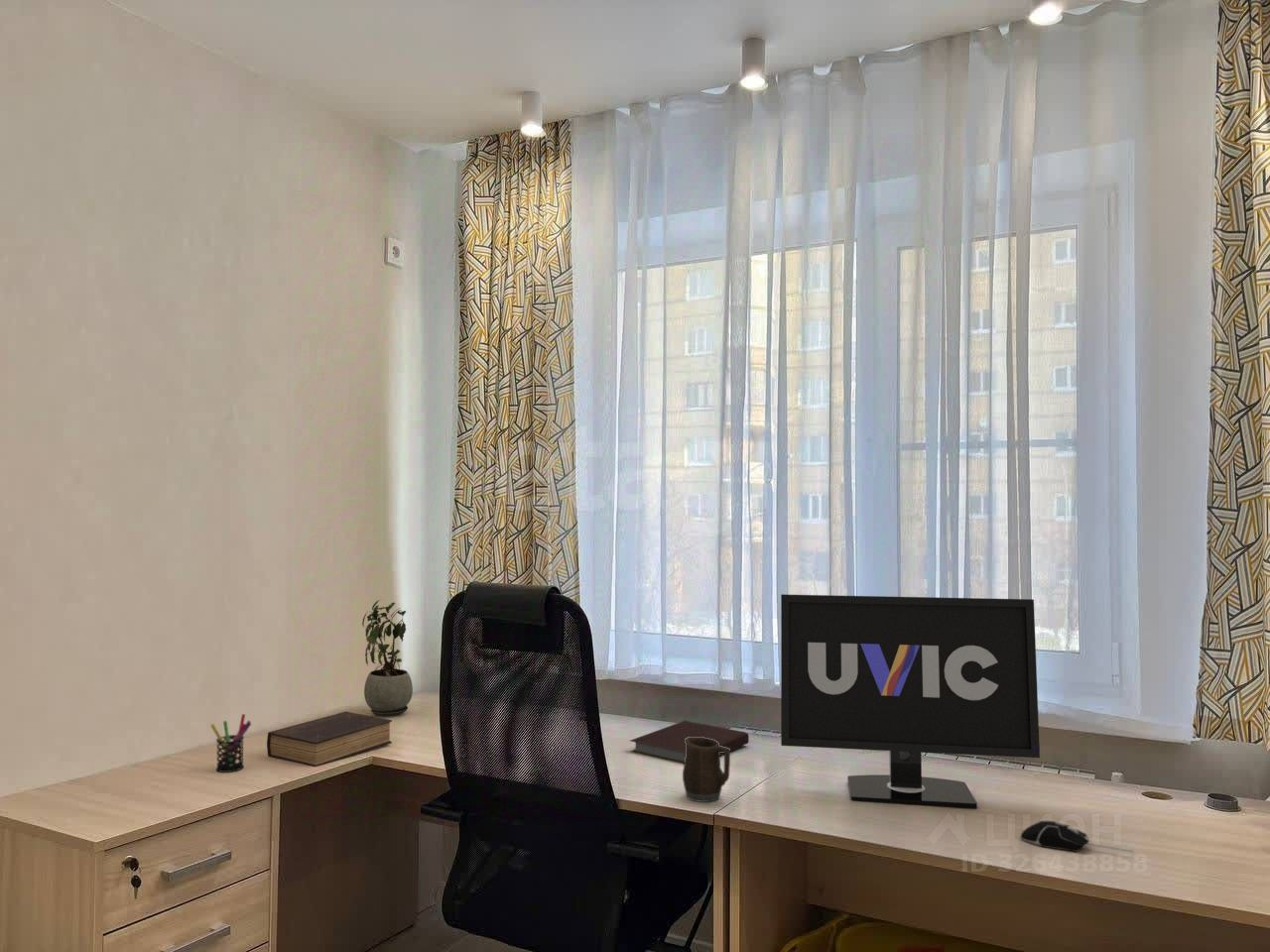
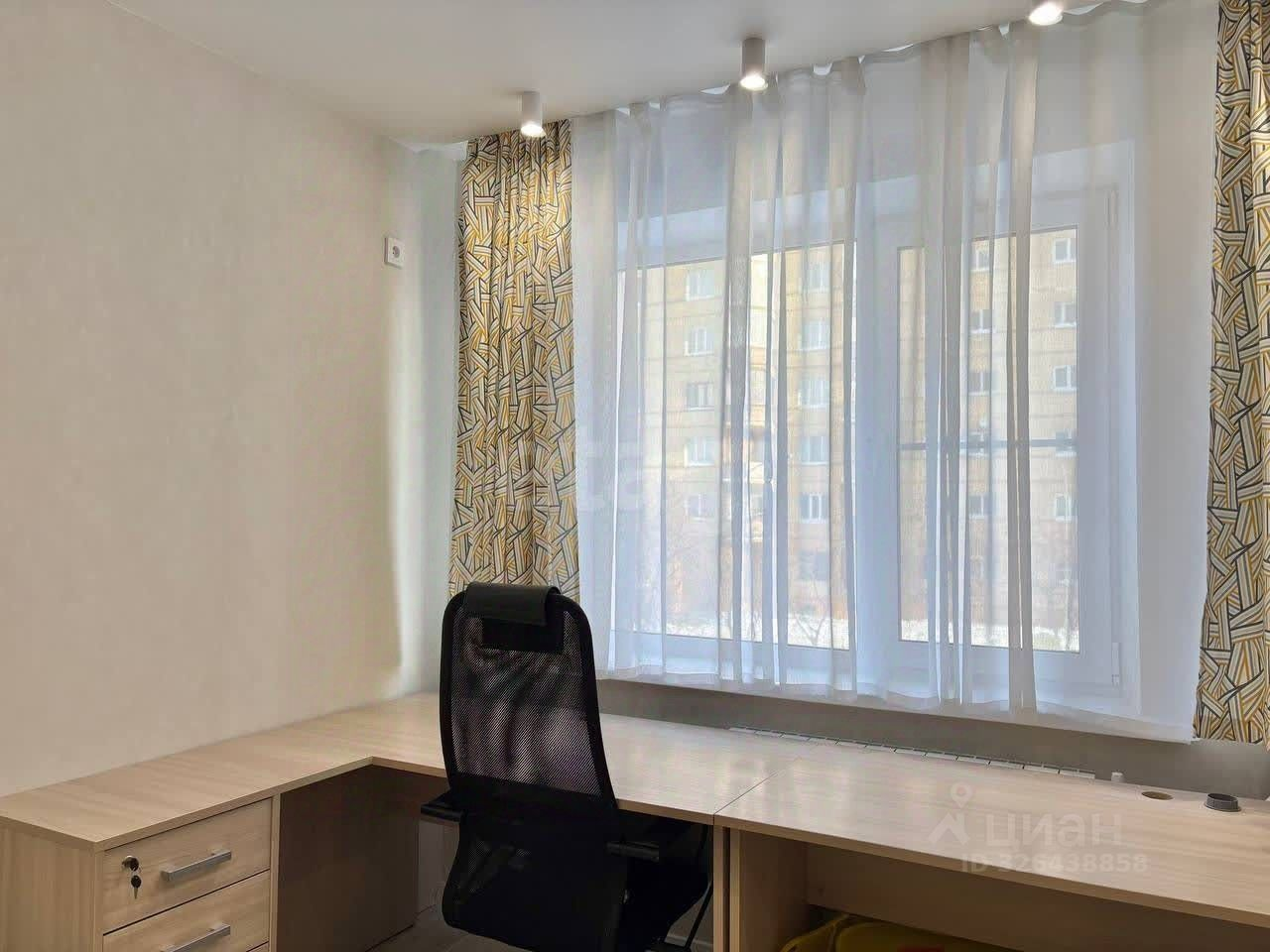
- pen holder (230, 742)
- notebook (685, 743)
- book (330, 737)
- computer mouse (1076, 836)
- mug (706, 769)
- monitor (906, 694)
- potted plant (384, 657)
